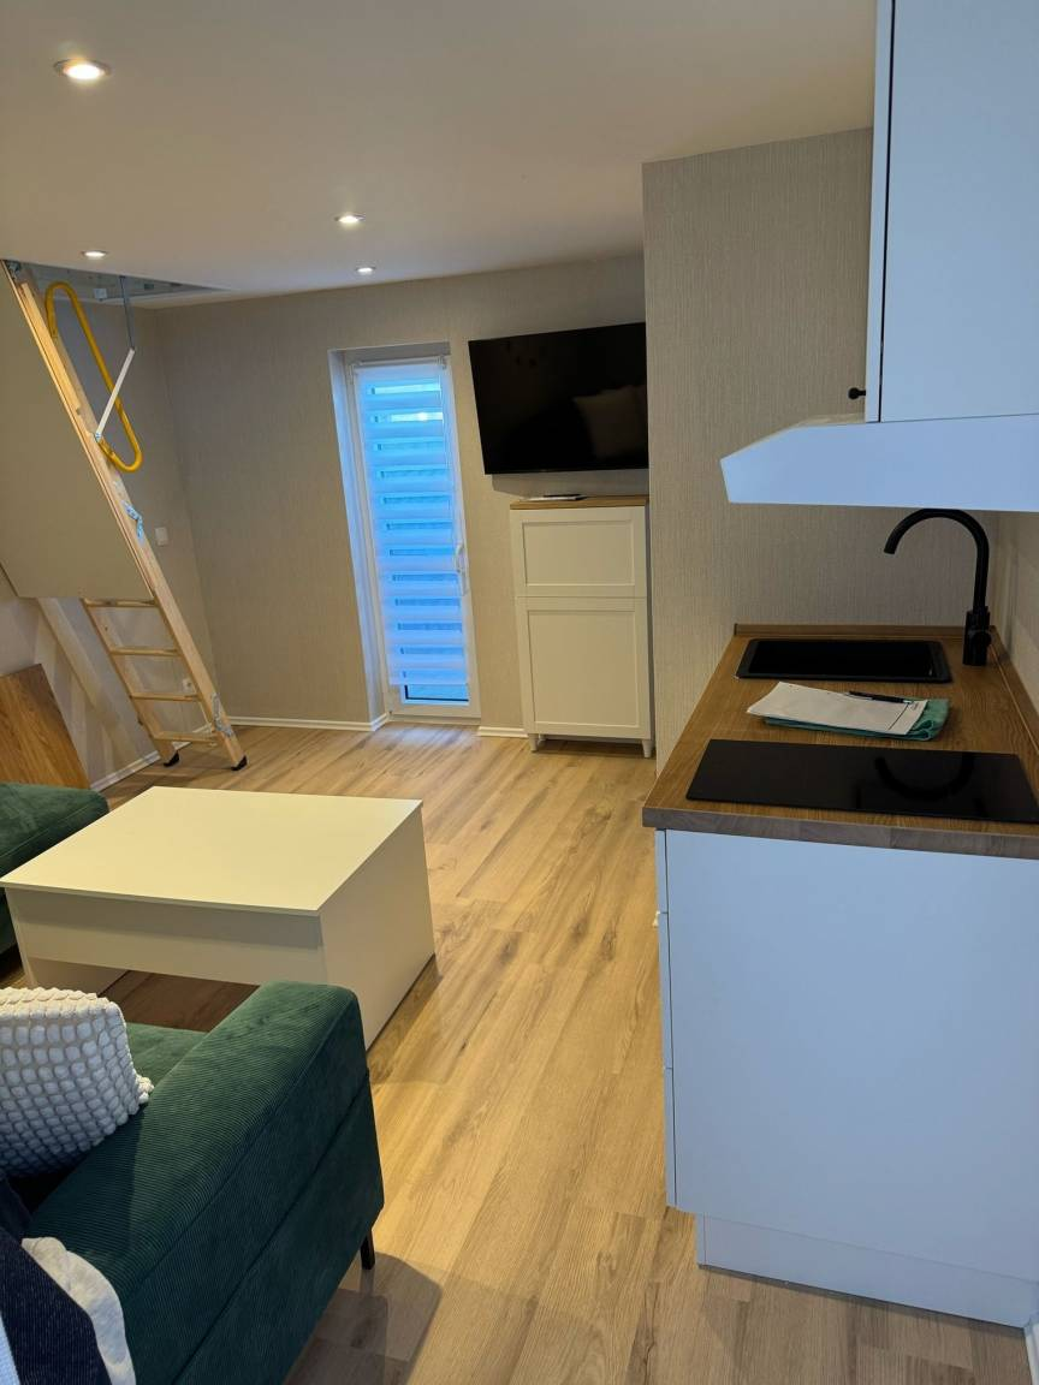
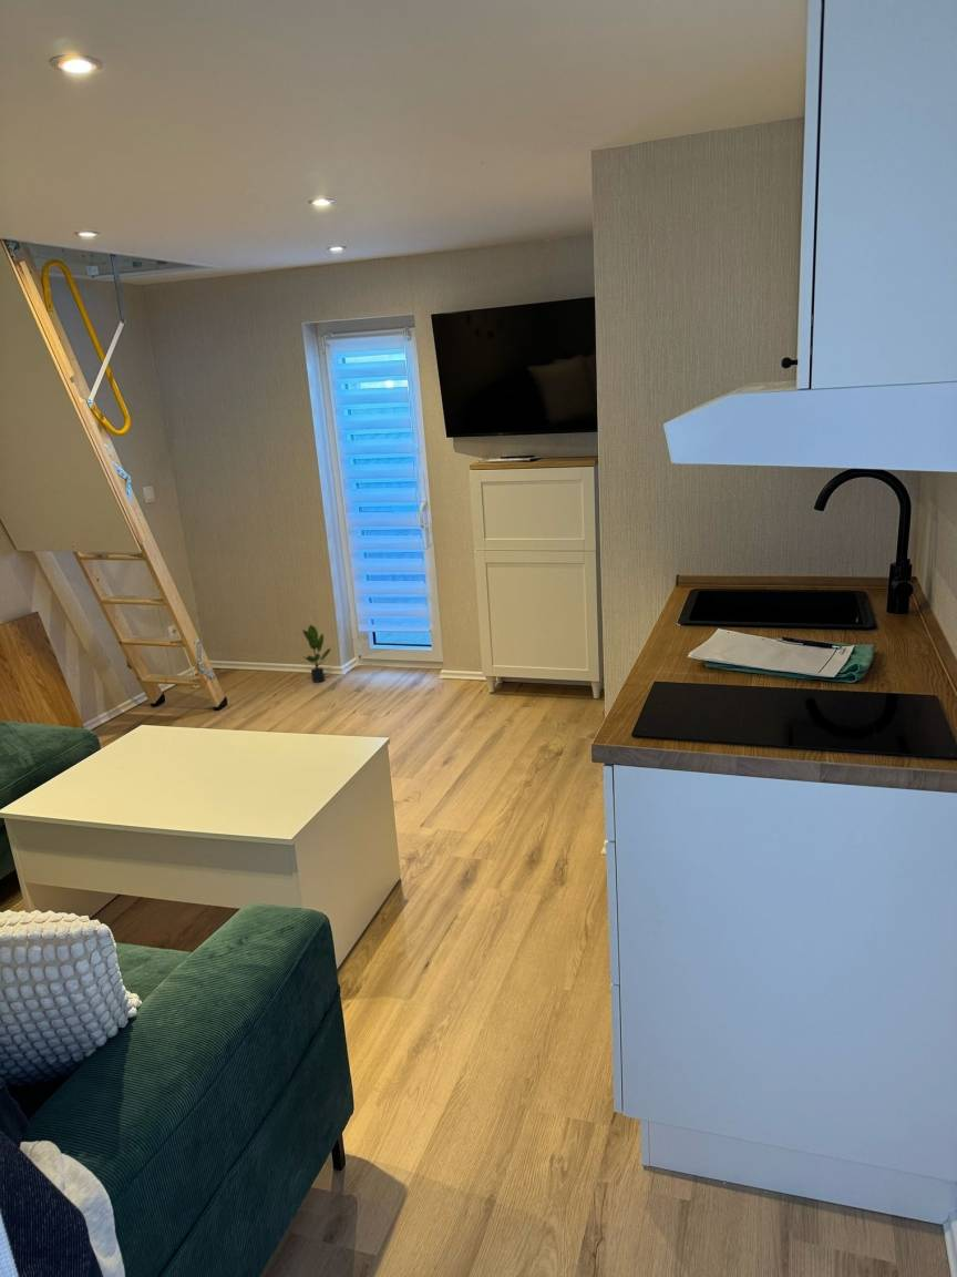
+ potted plant (315, 654)
